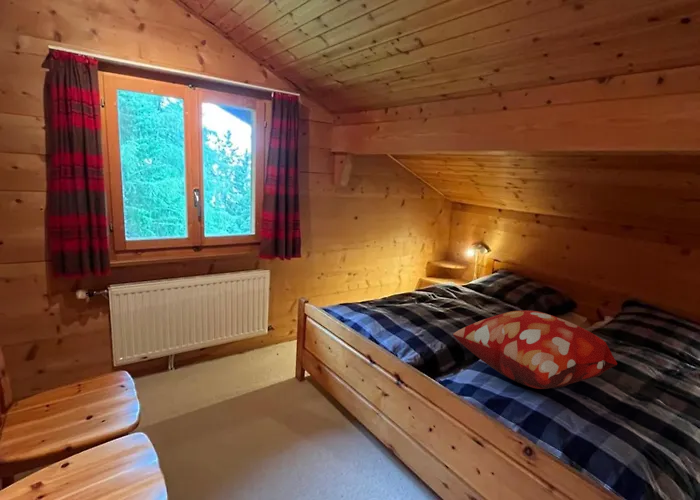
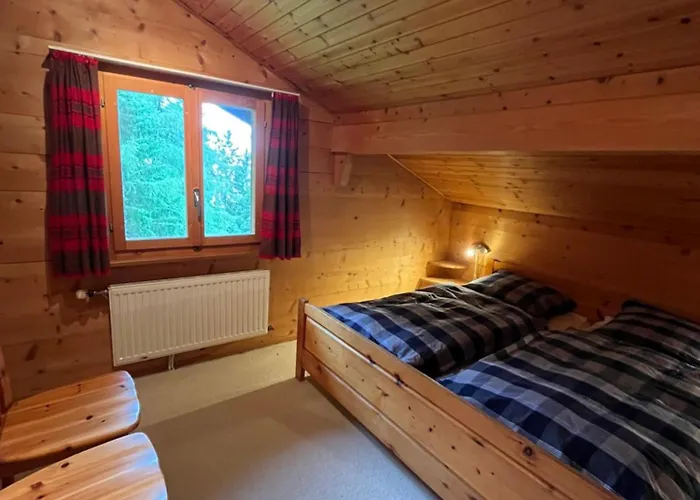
- decorative pillow (529, 347)
